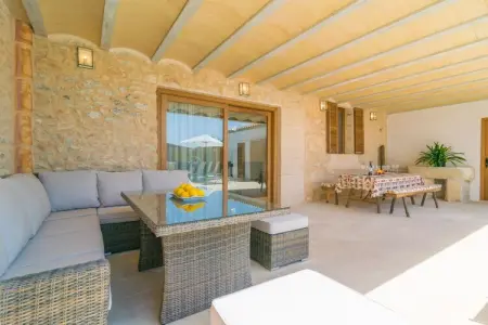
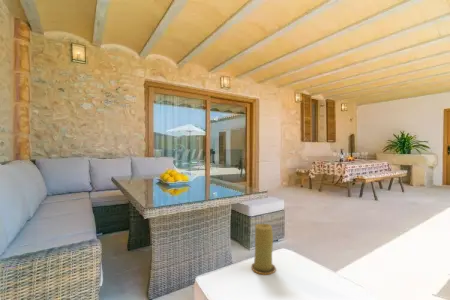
+ candle (263, 246)
